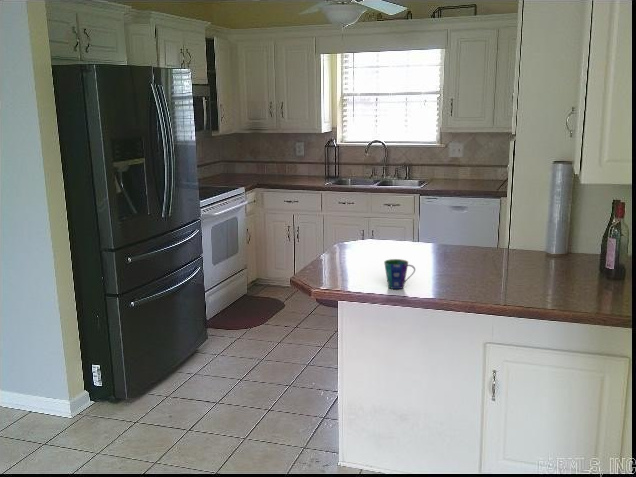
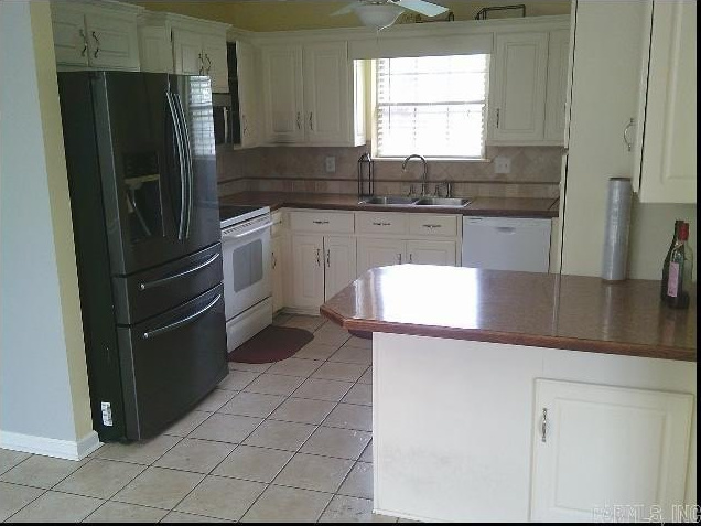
- cup (399, 274)
